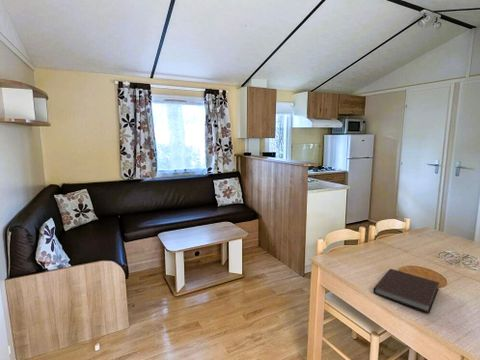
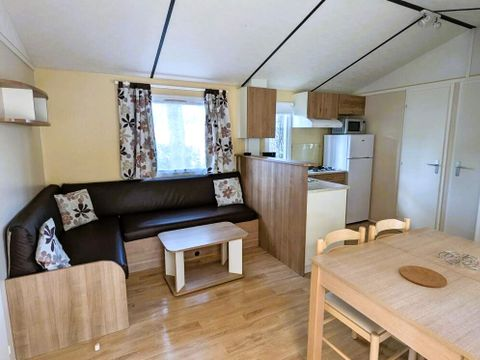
- notebook (406, 287)
